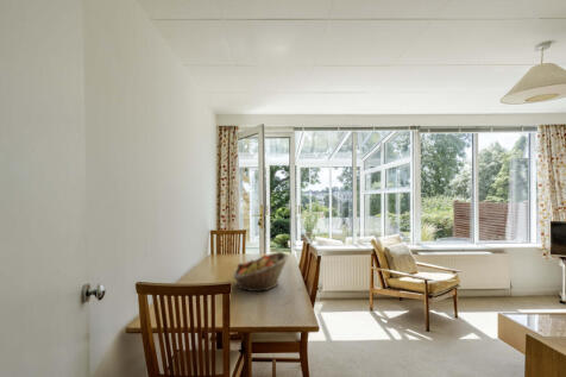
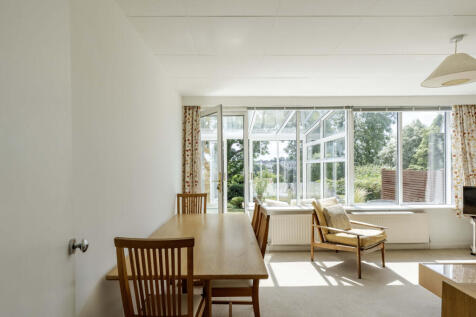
- fruit basket (260, 269)
